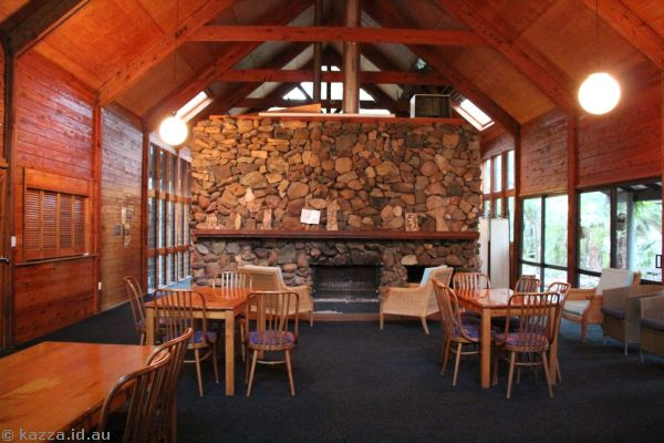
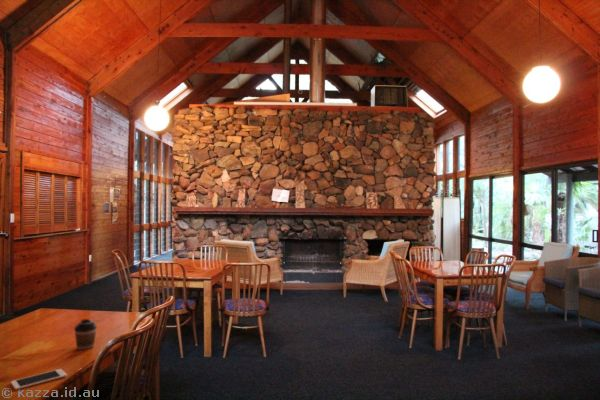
+ coffee cup (85, 333)
+ cell phone (39, 378)
